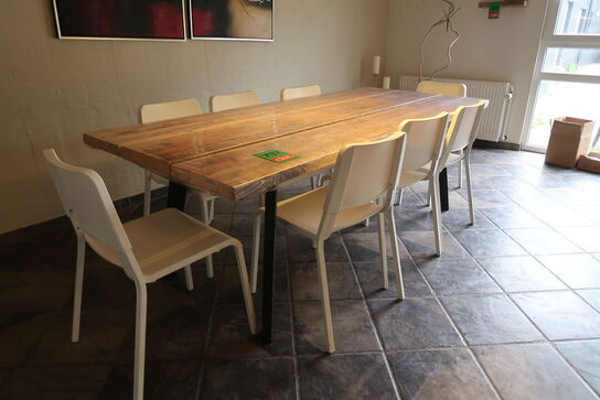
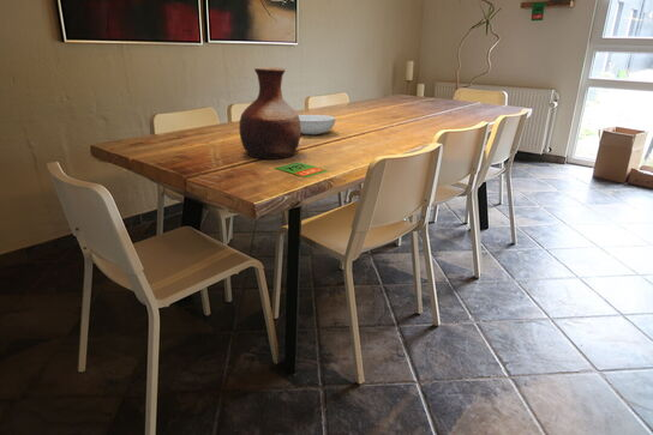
+ vase (269, 111)
+ serving bowl (311, 125)
